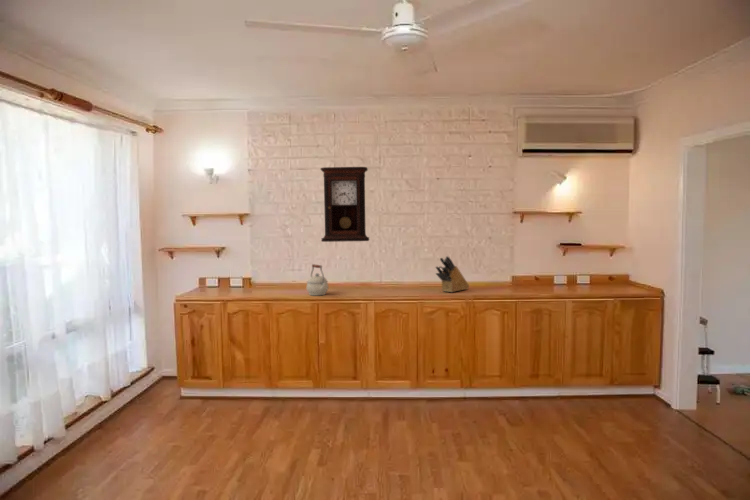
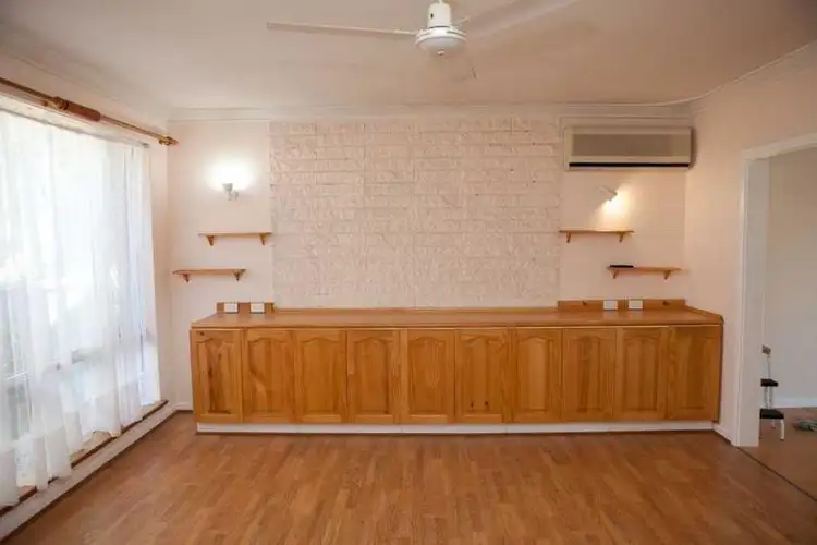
- kettle (318, 279)
- pendulum clock (344, 204)
- knife block (452, 273)
